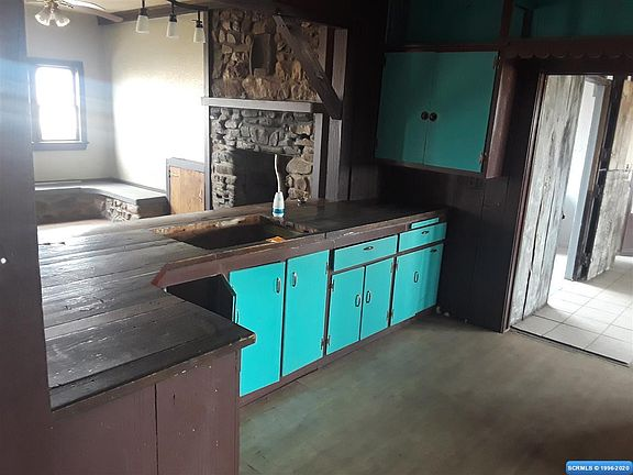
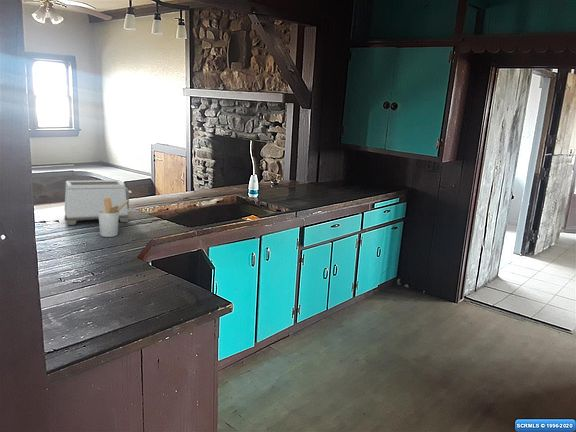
+ toaster (98, 201)
+ utensil holder (114, 217)
